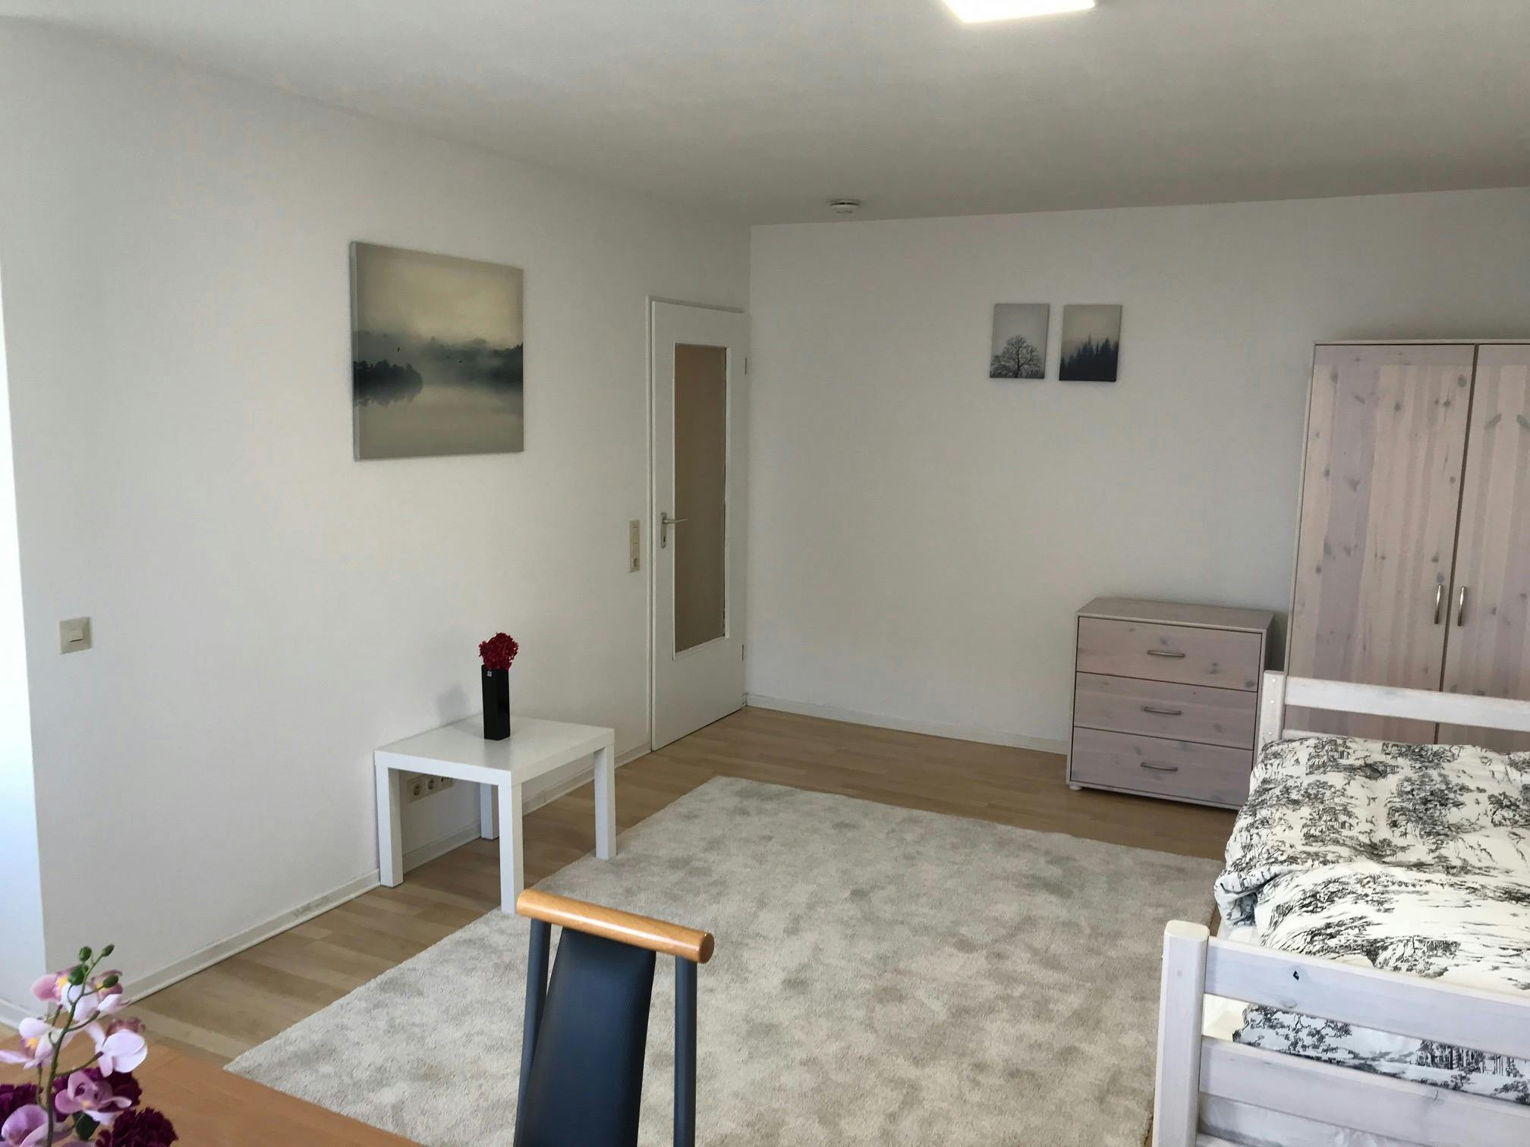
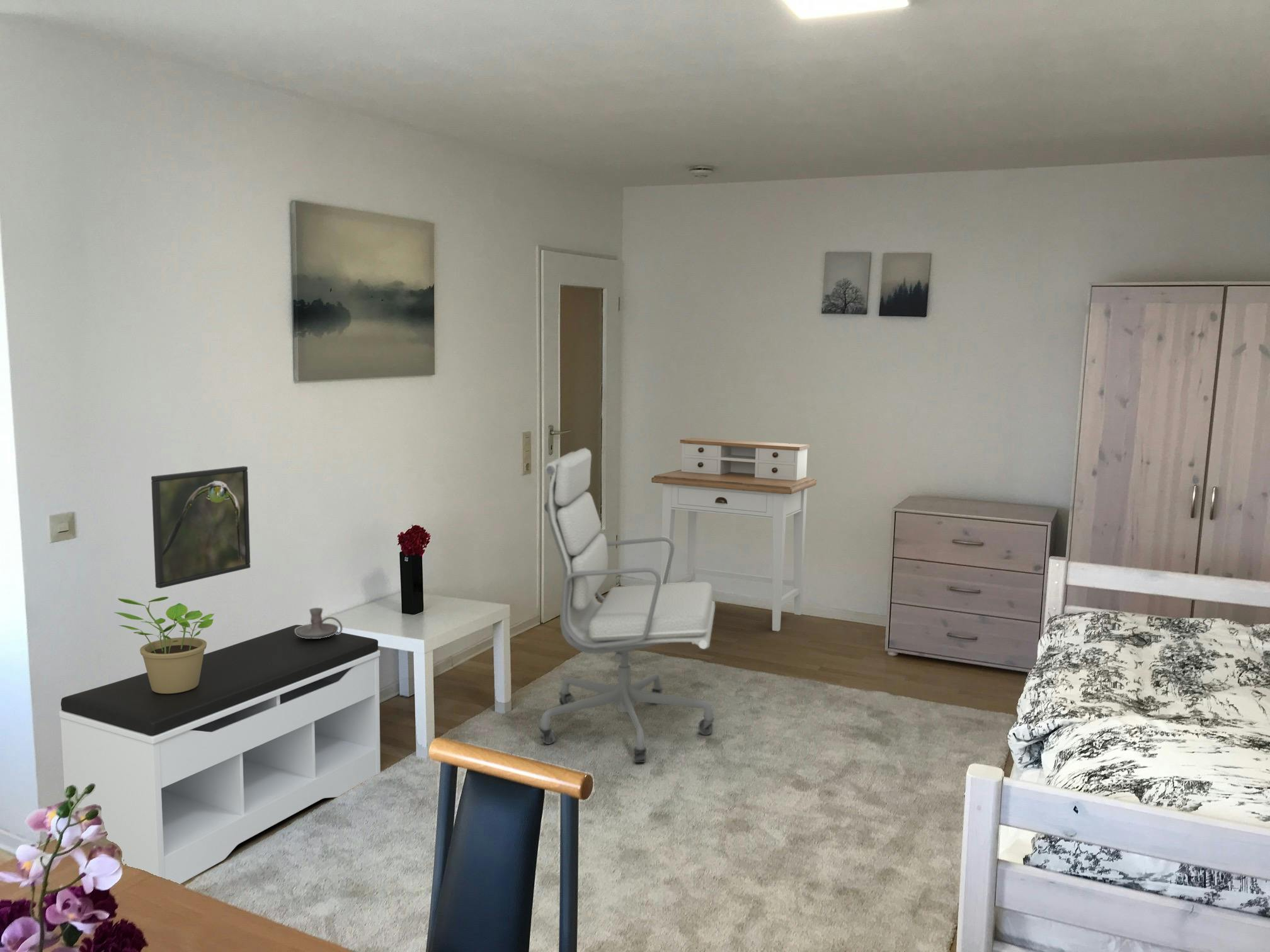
+ potted plant (169, 637)
+ candle holder (320, 623)
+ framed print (203, 524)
+ desk (733, 515)
+ bench (237, 739)
+ office chair (631, 594)
